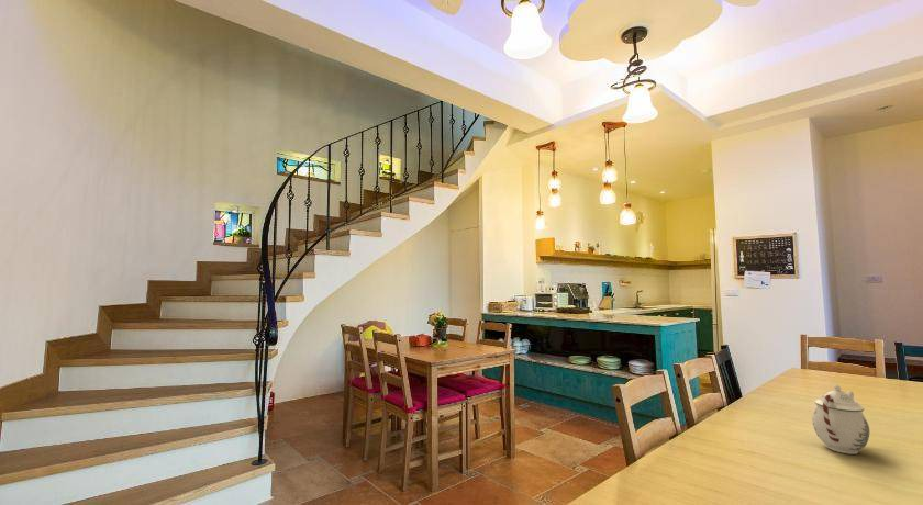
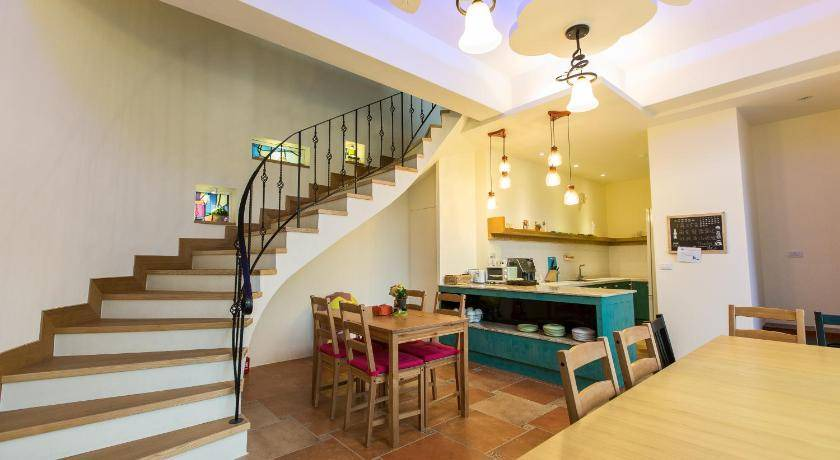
- teapot (839, 416)
